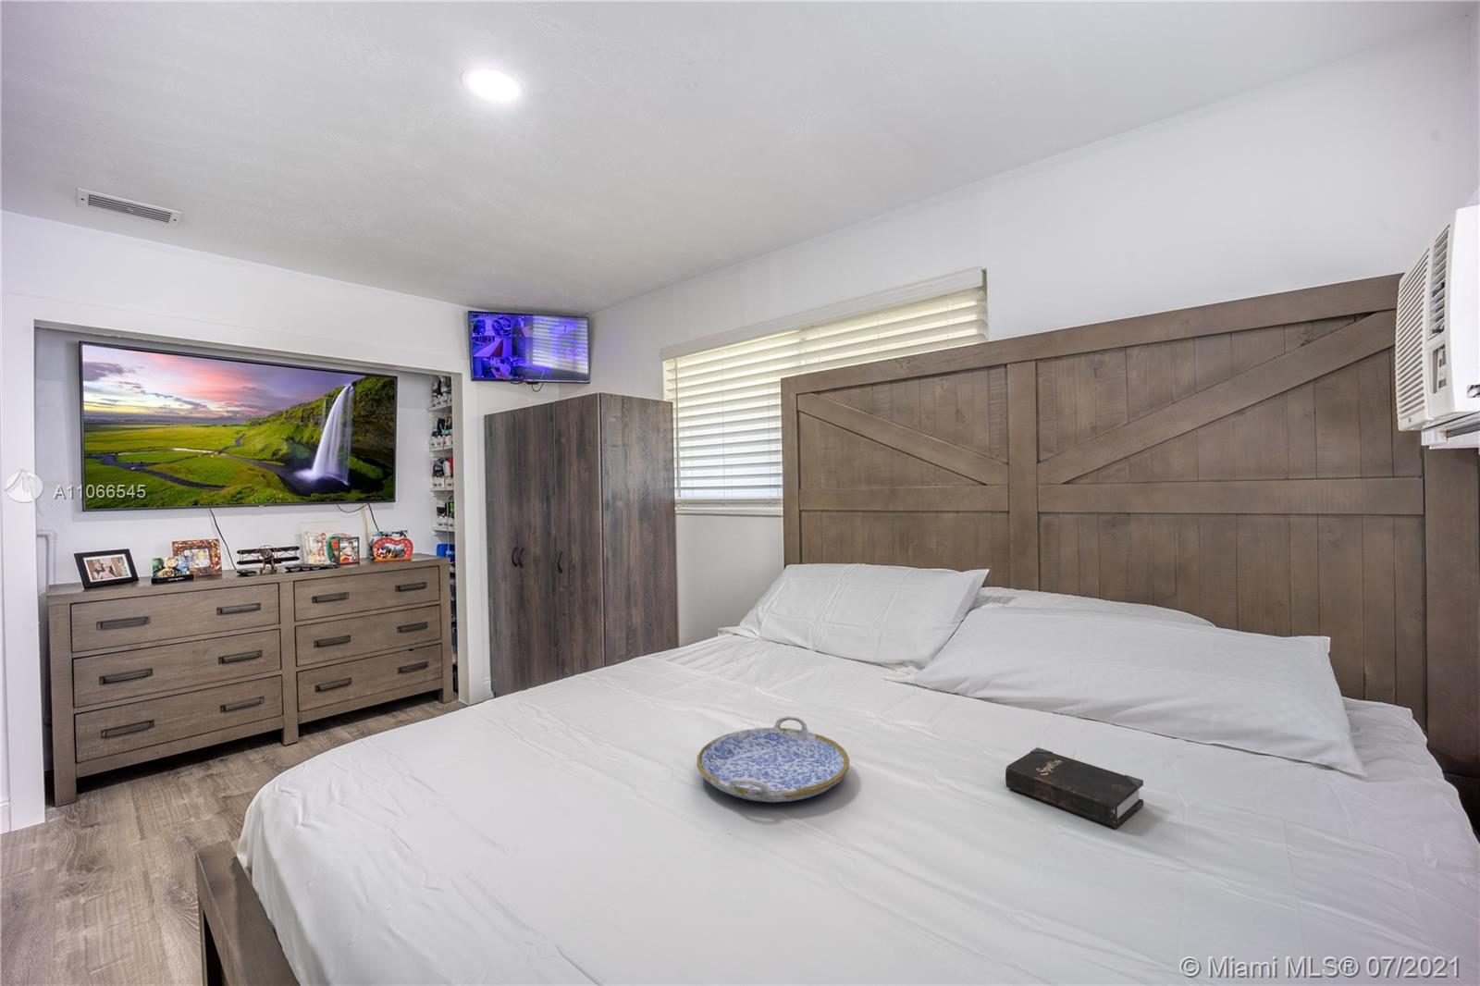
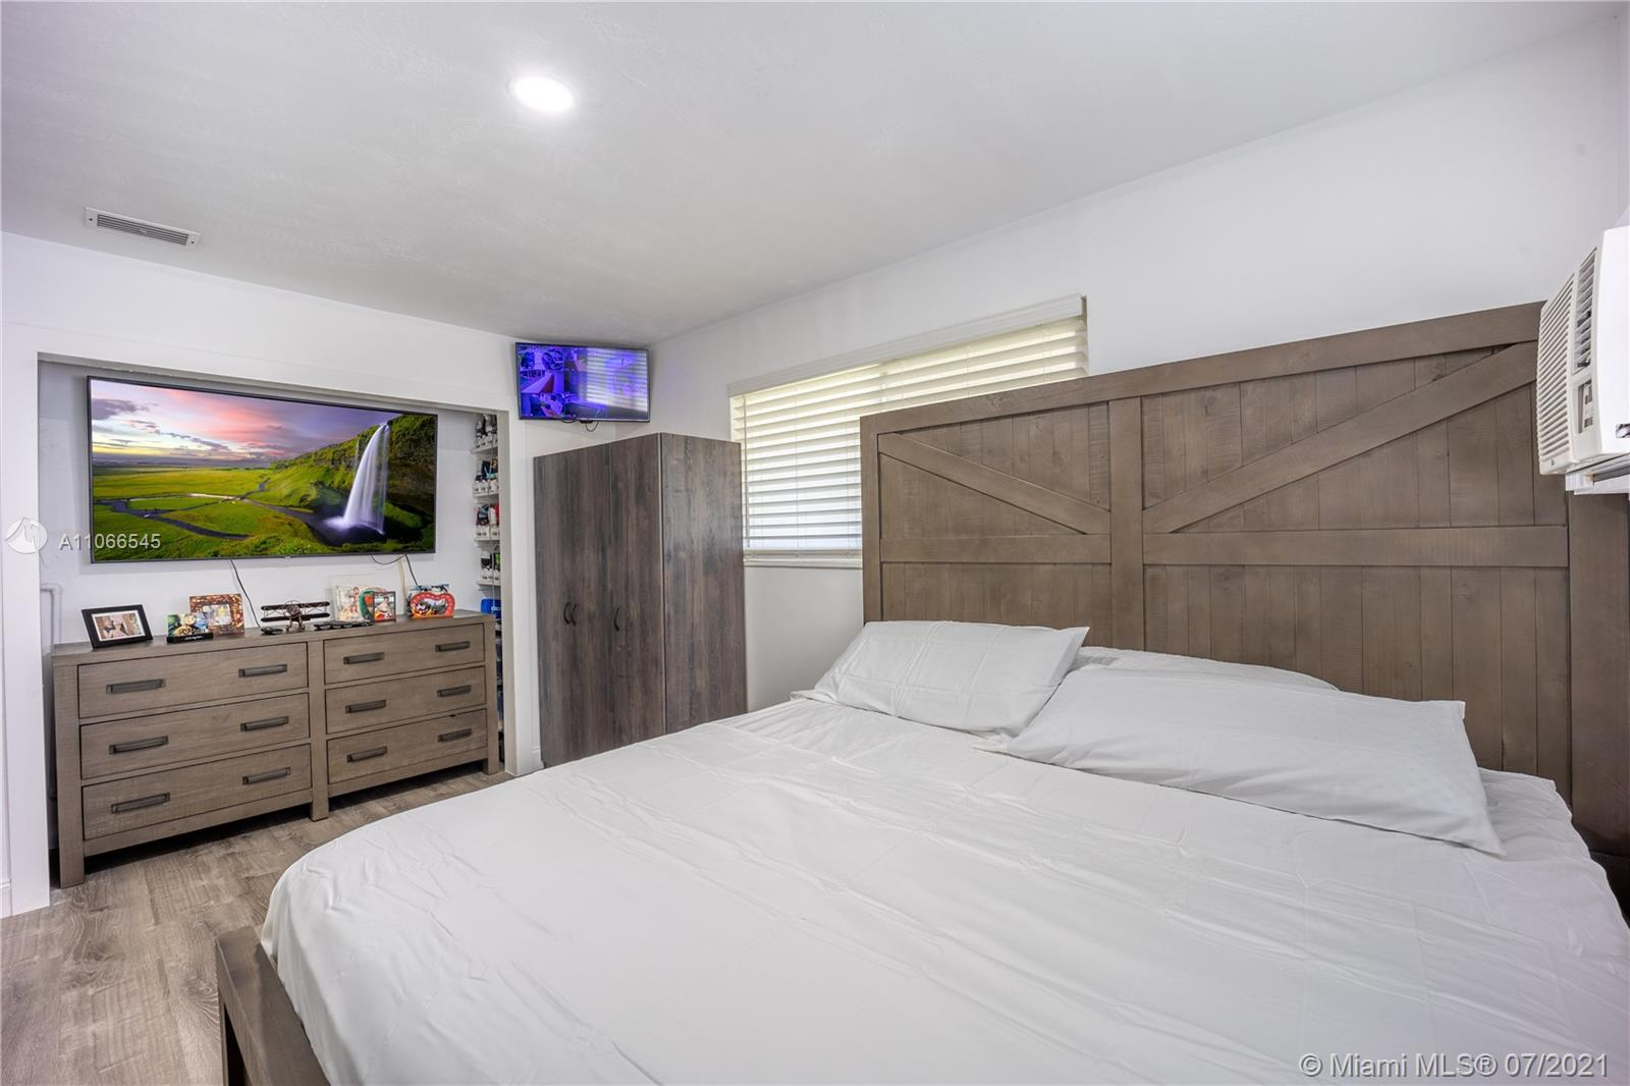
- serving tray (772, 759)
- hardback book (1072, 785)
